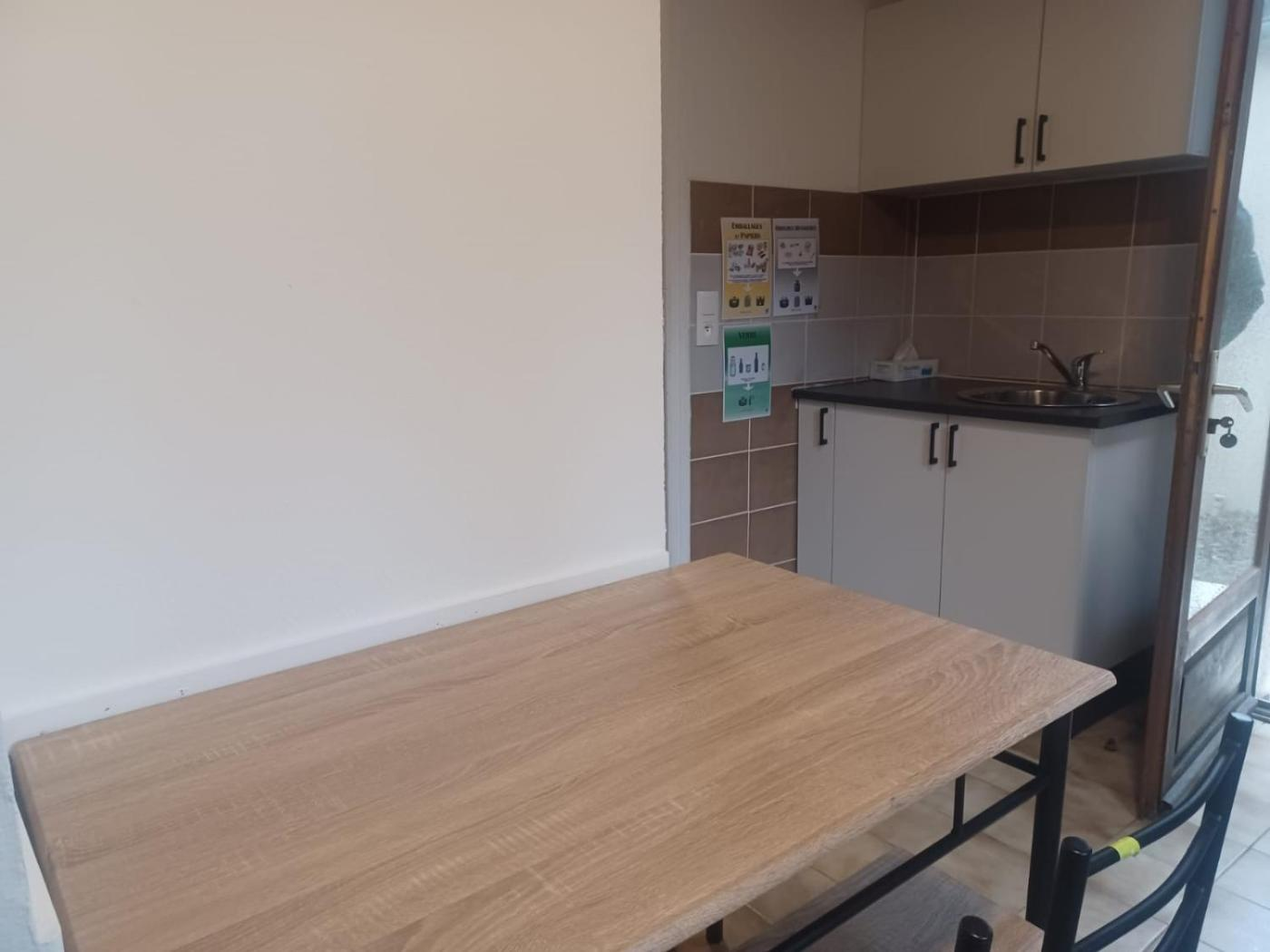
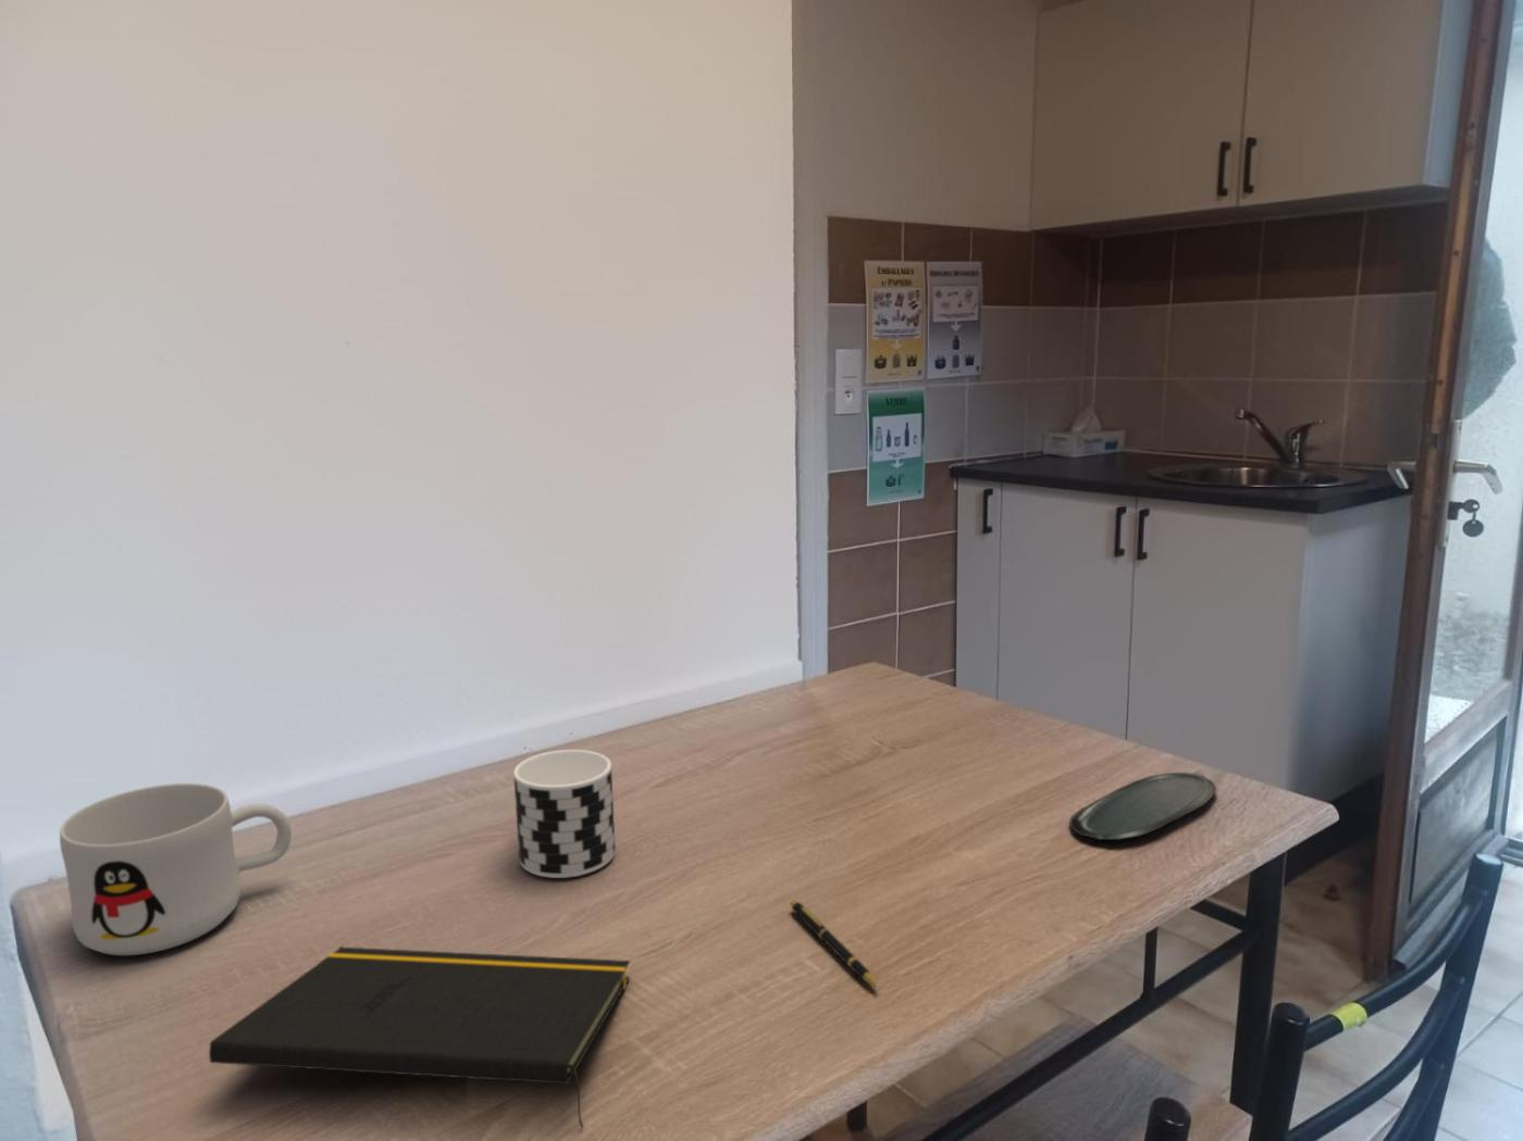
+ cup (559, 805)
+ oval tray (1144, 803)
+ pen (832, 942)
+ mug (185, 858)
+ notepad (439, 1007)
